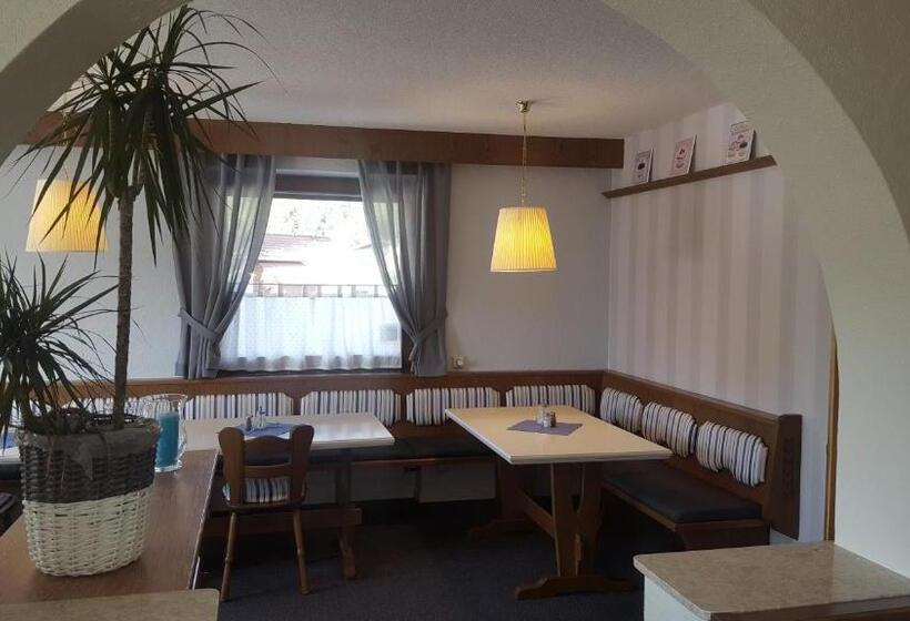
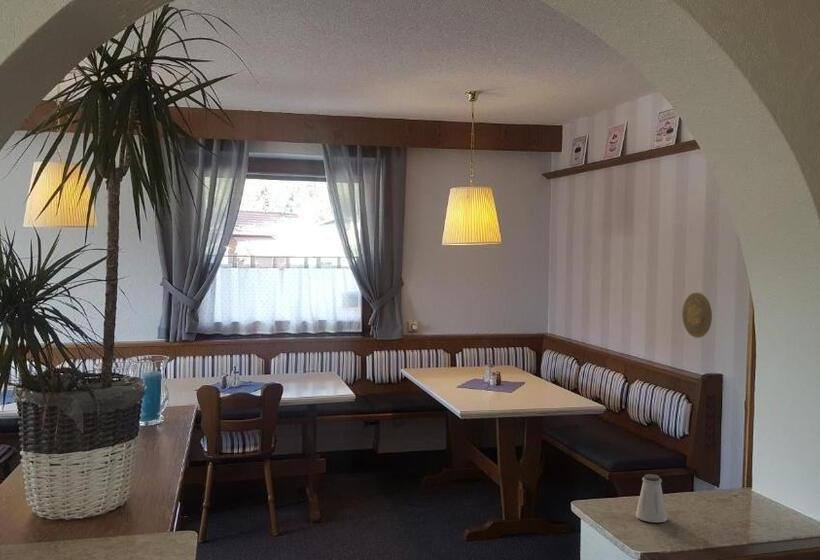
+ saltshaker (651, 496)
+ decorative plate (695, 315)
